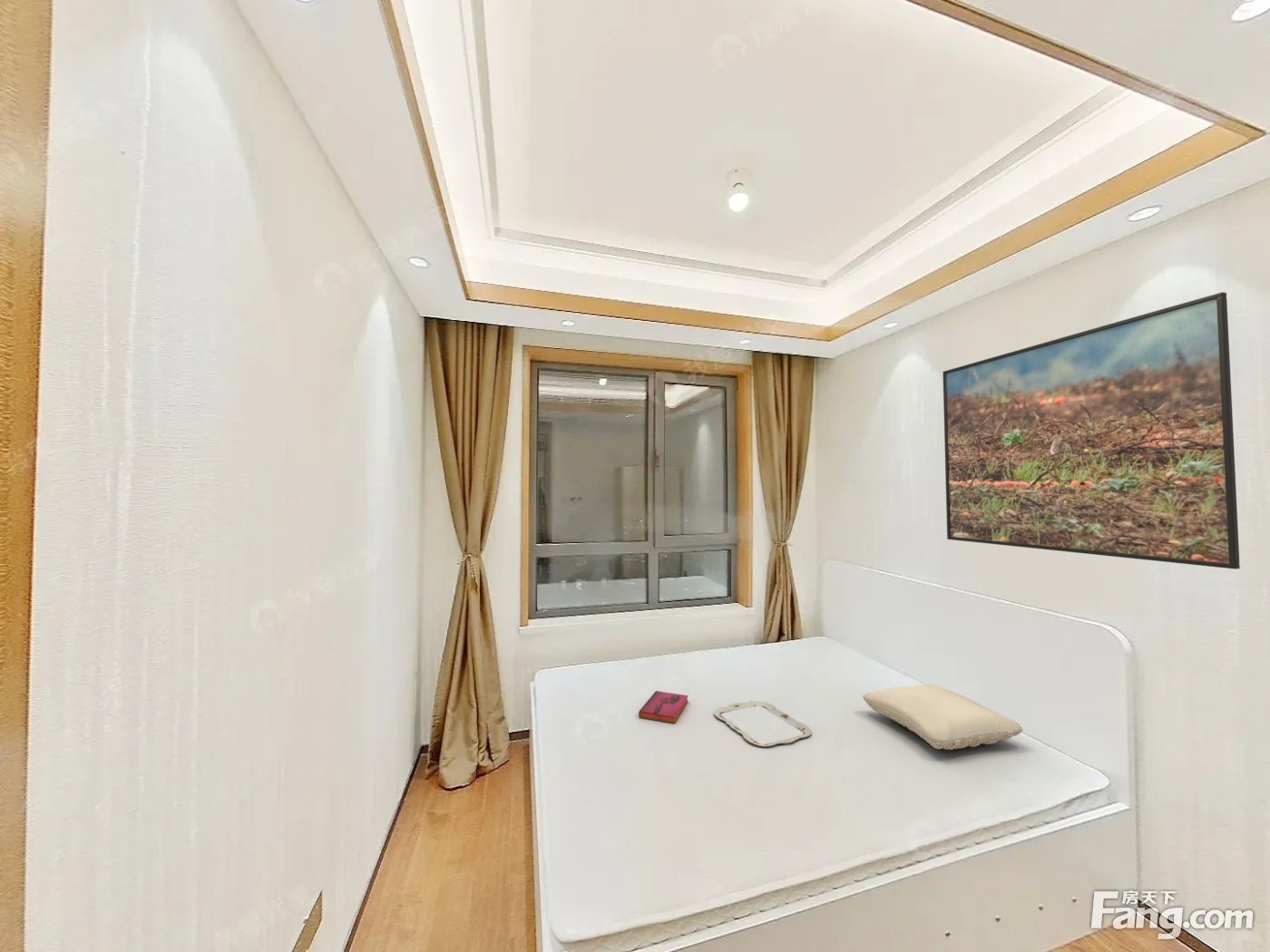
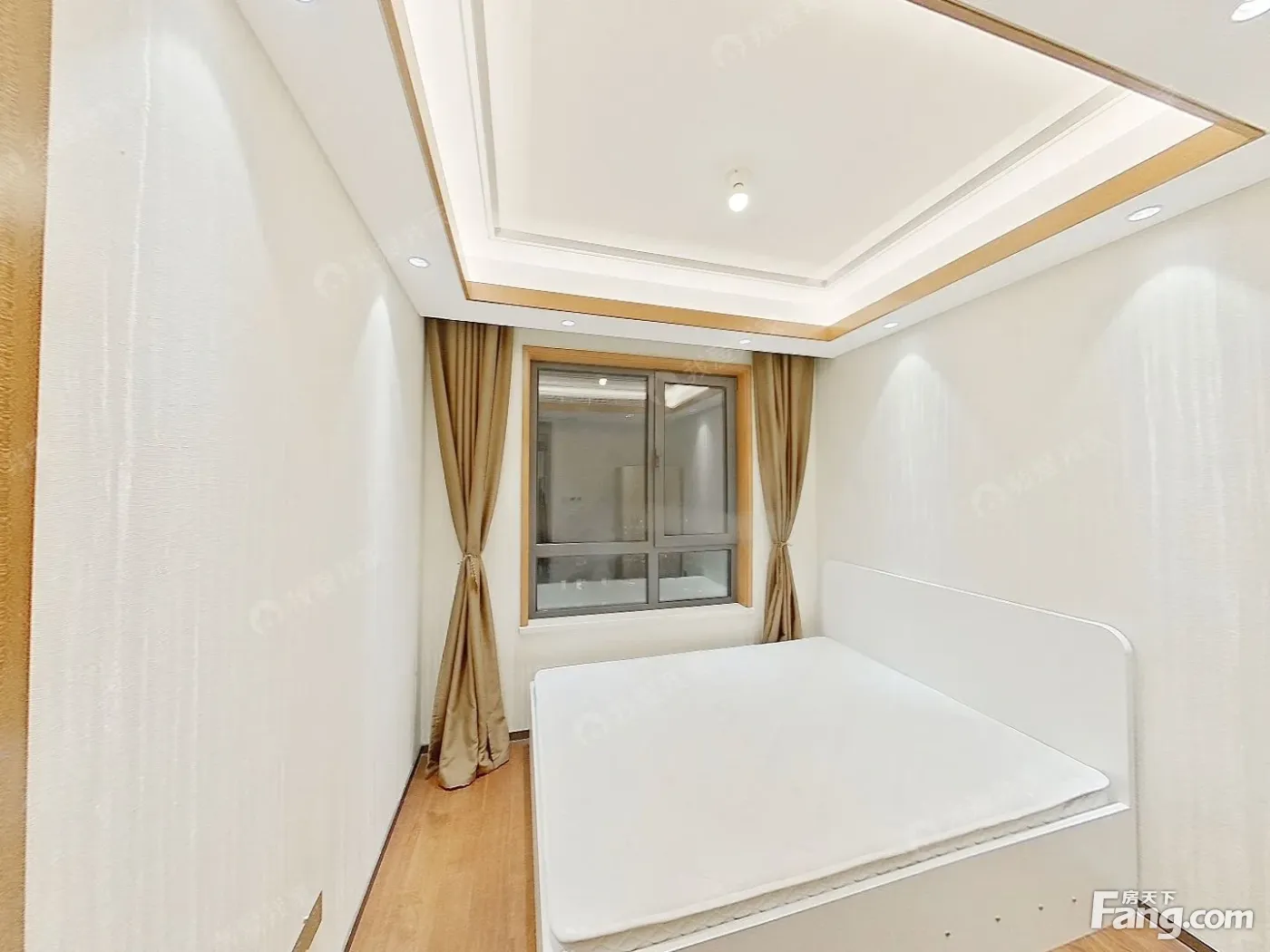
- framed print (1053, 445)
- serving tray (770, 712)
- hardback book (664, 705)
- pillow (936, 713)
